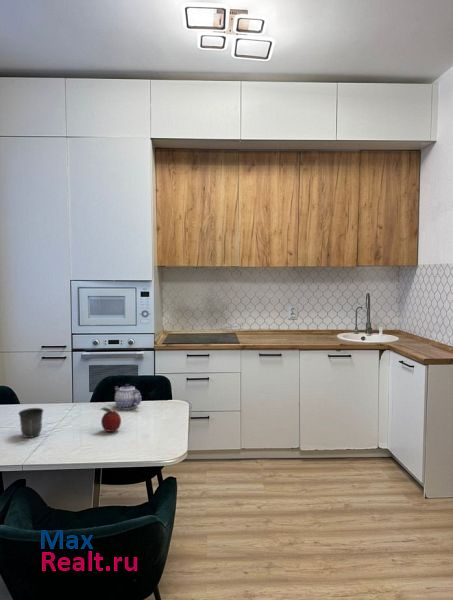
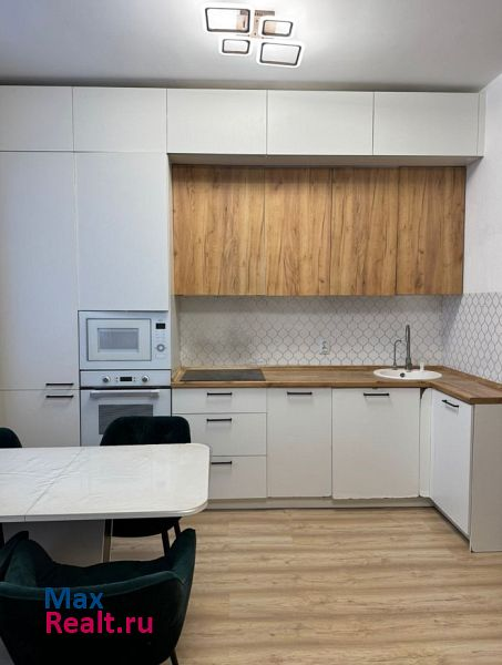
- teapot (127, 395)
- mug (31, 424)
- fruit (110, 419)
